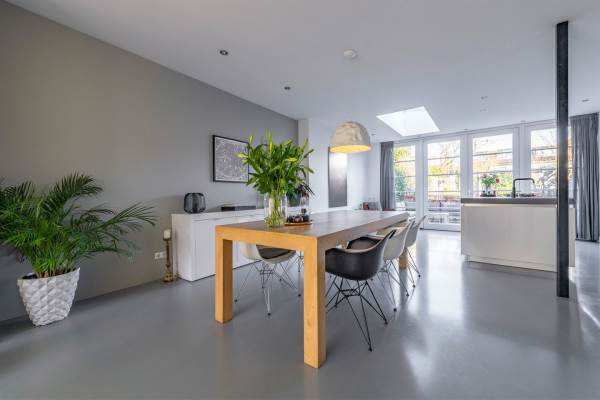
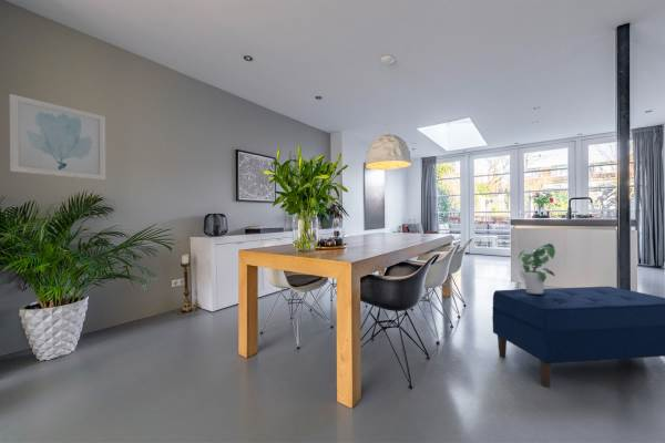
+ bench (583, 330)
+ wall art (62, 141)
+ potted plant (539, 268)
